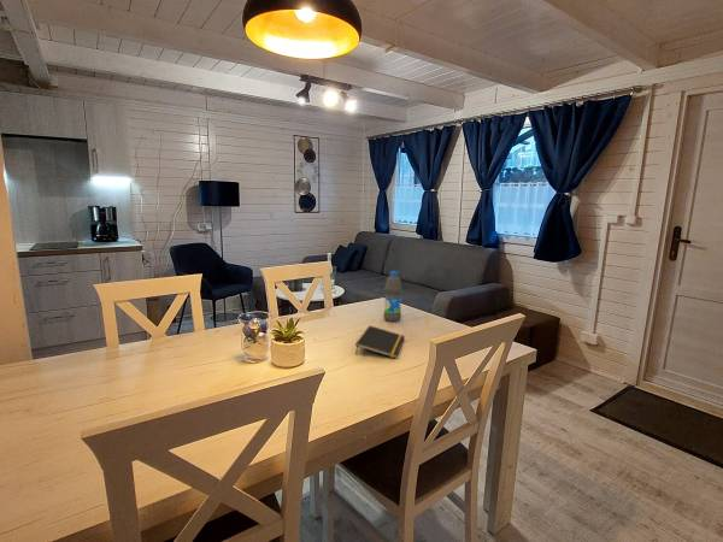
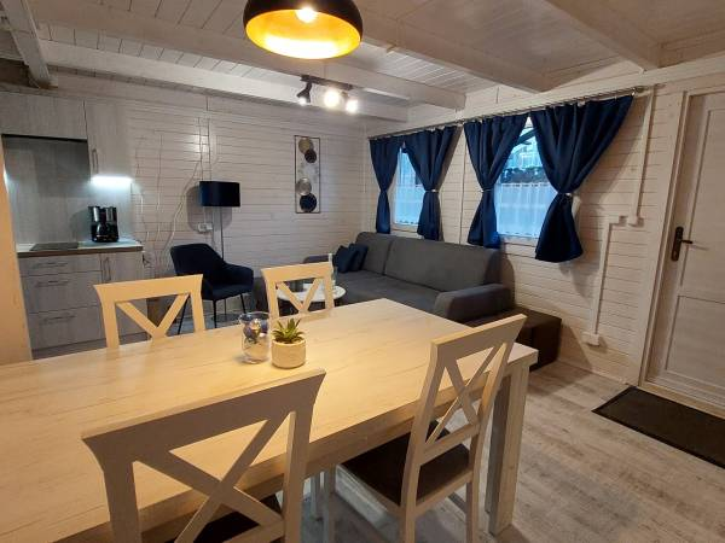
- notepad (381, 340)
- water bottle (393, 295)
